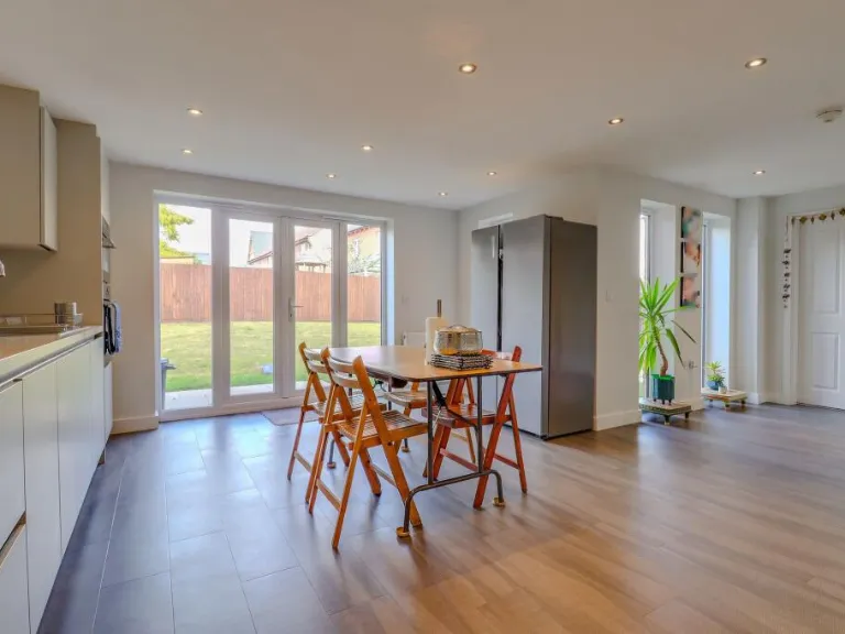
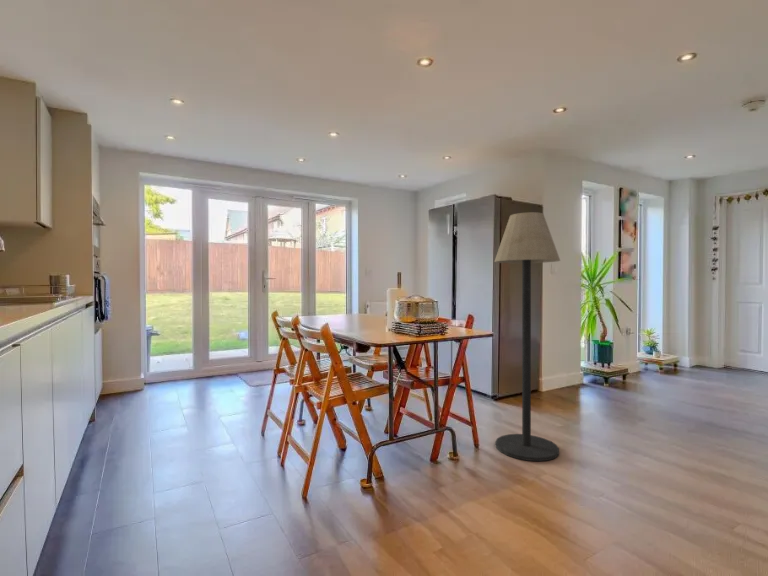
+ floor lamp (526, 331)
